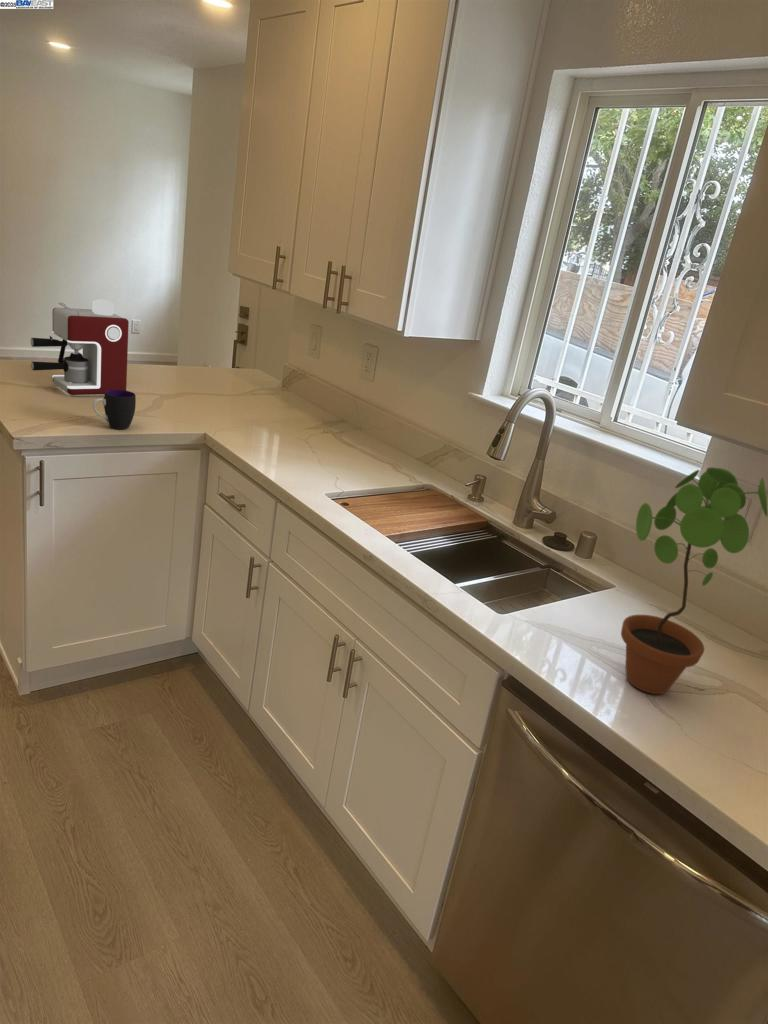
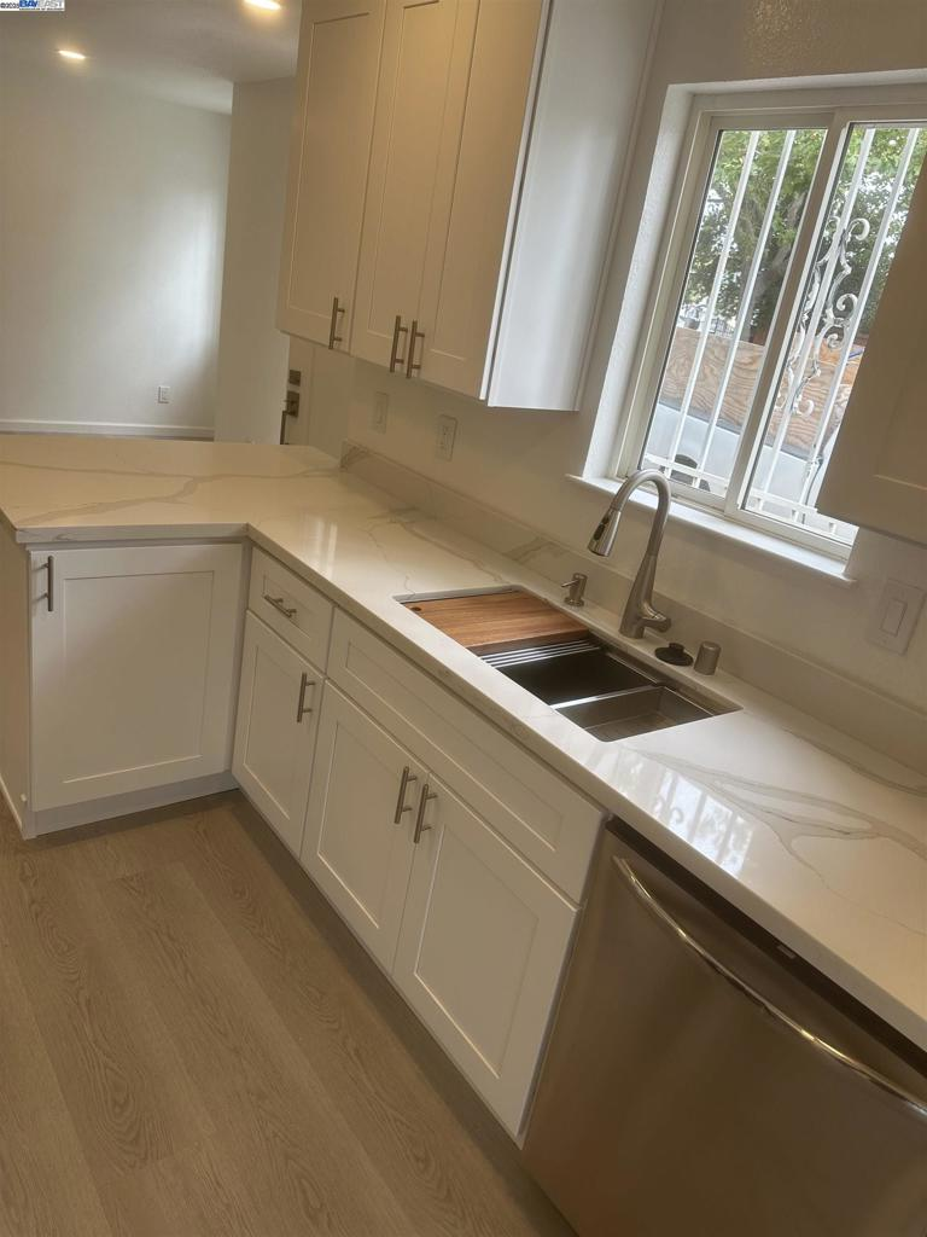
- potted plant (684, 582)
- coffee maker (76, 345)
- cup (113, 410)
